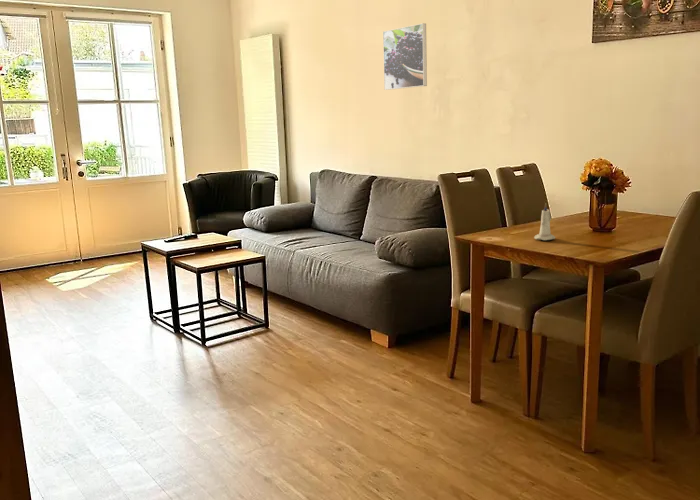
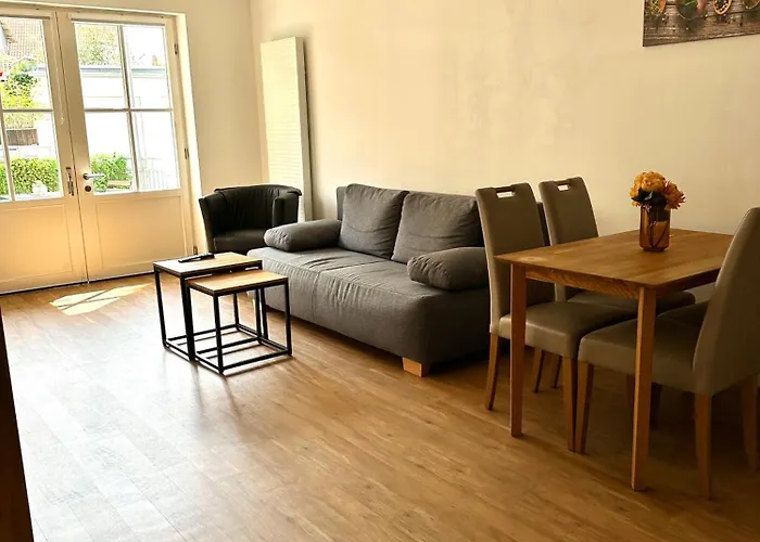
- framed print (404, 58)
- candle (545, 220)
